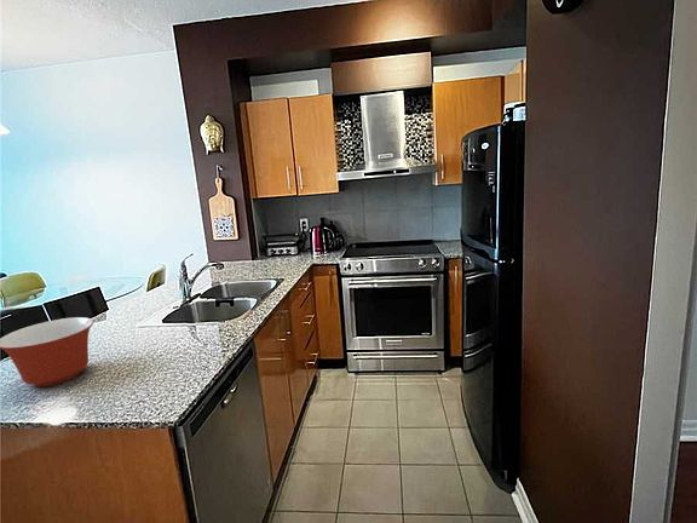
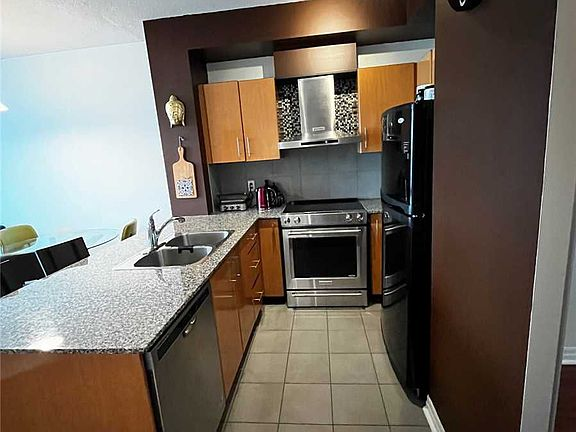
- mixing bowl (52, 354)
